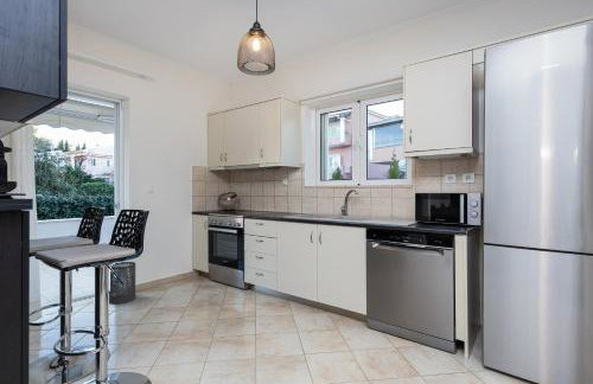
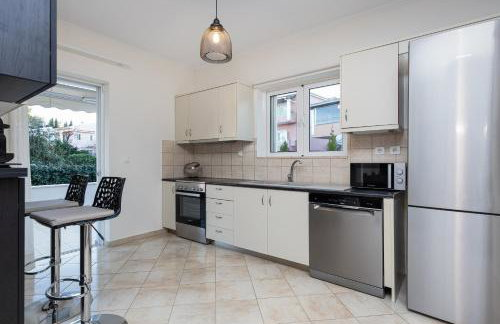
- trash can (122, 281)
